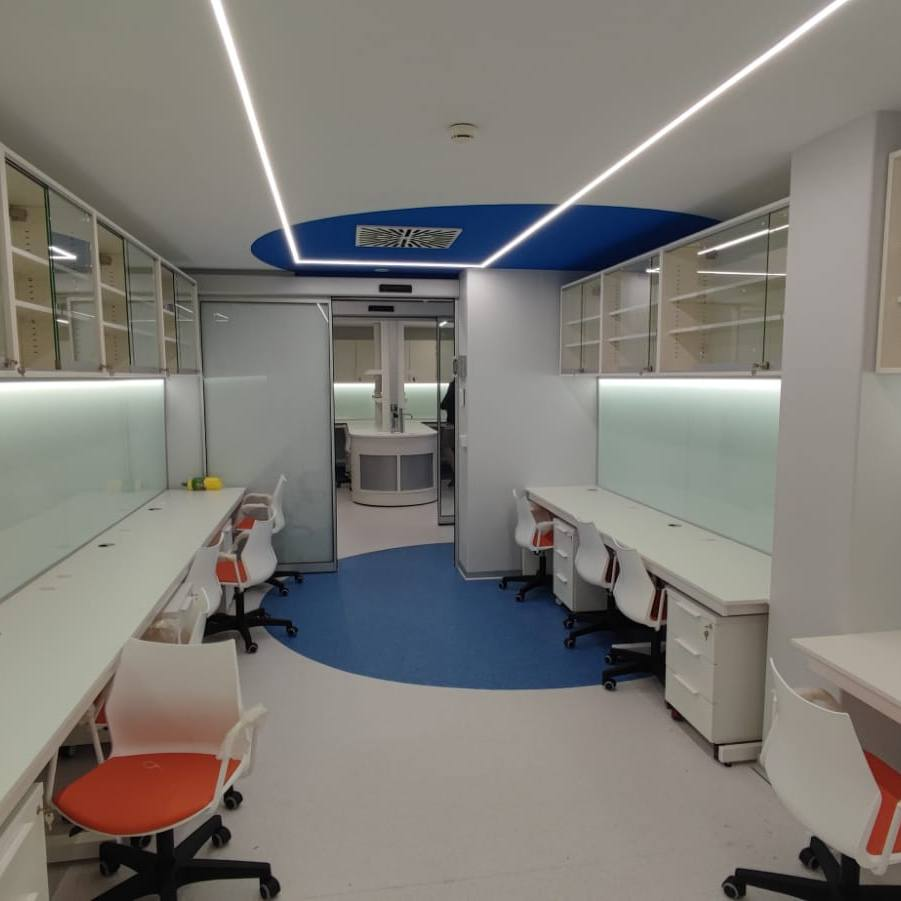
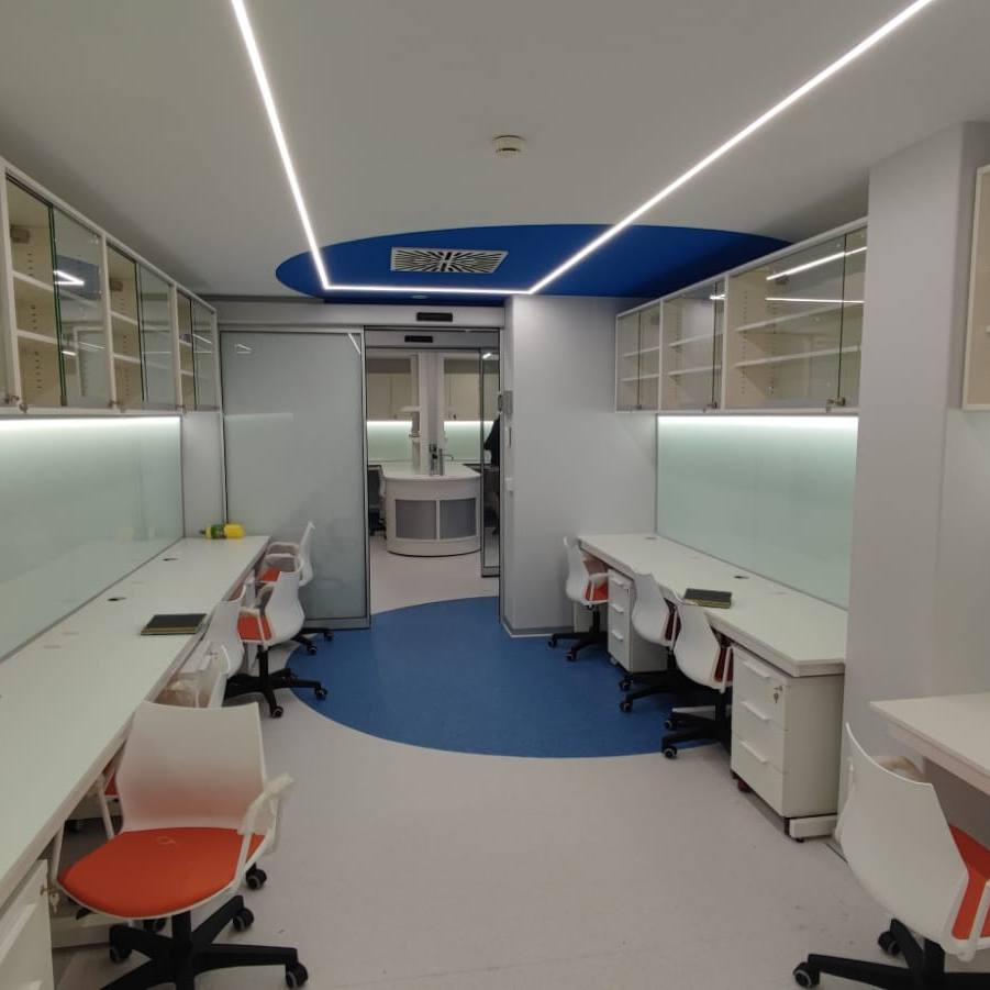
+ notepad (707, 597)
+ notepad (175, 623)
